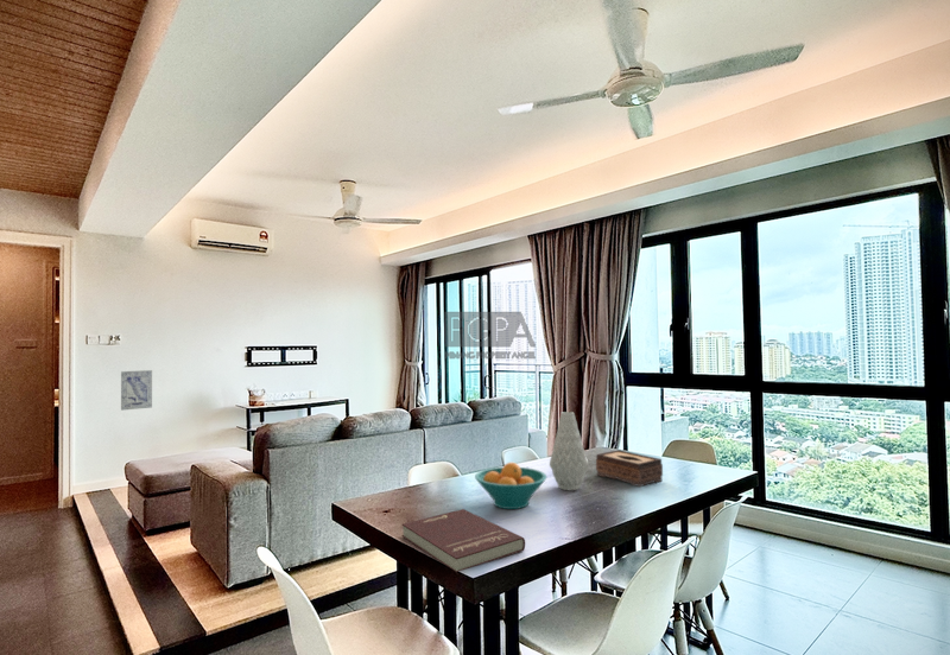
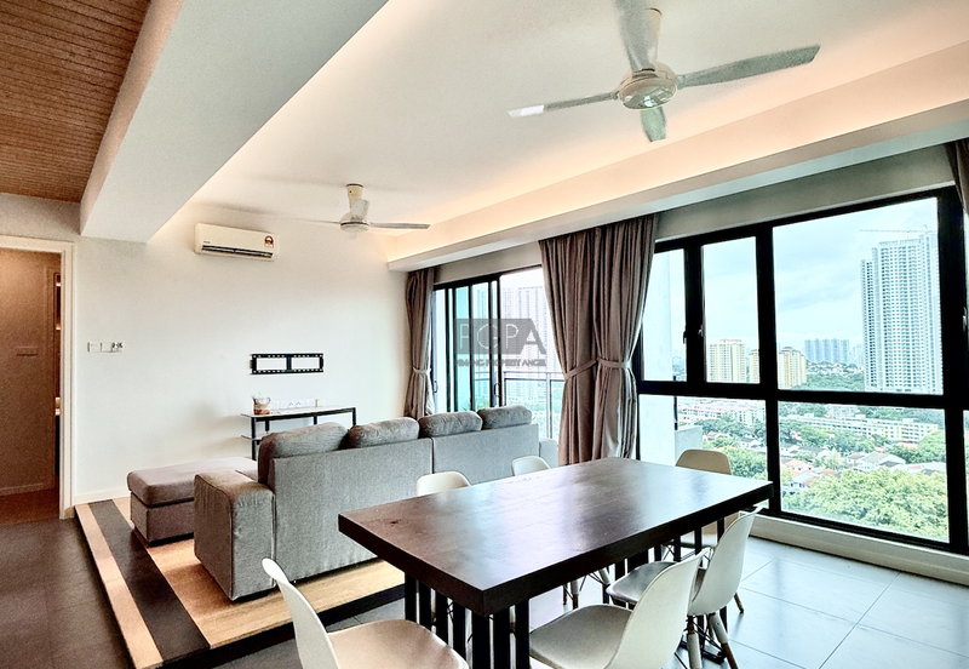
- fruit bowl (511, 483)
- tissue box (628, 466)
- wall art (137, 389)
- vase (568, 450)
- book (461, 536)
